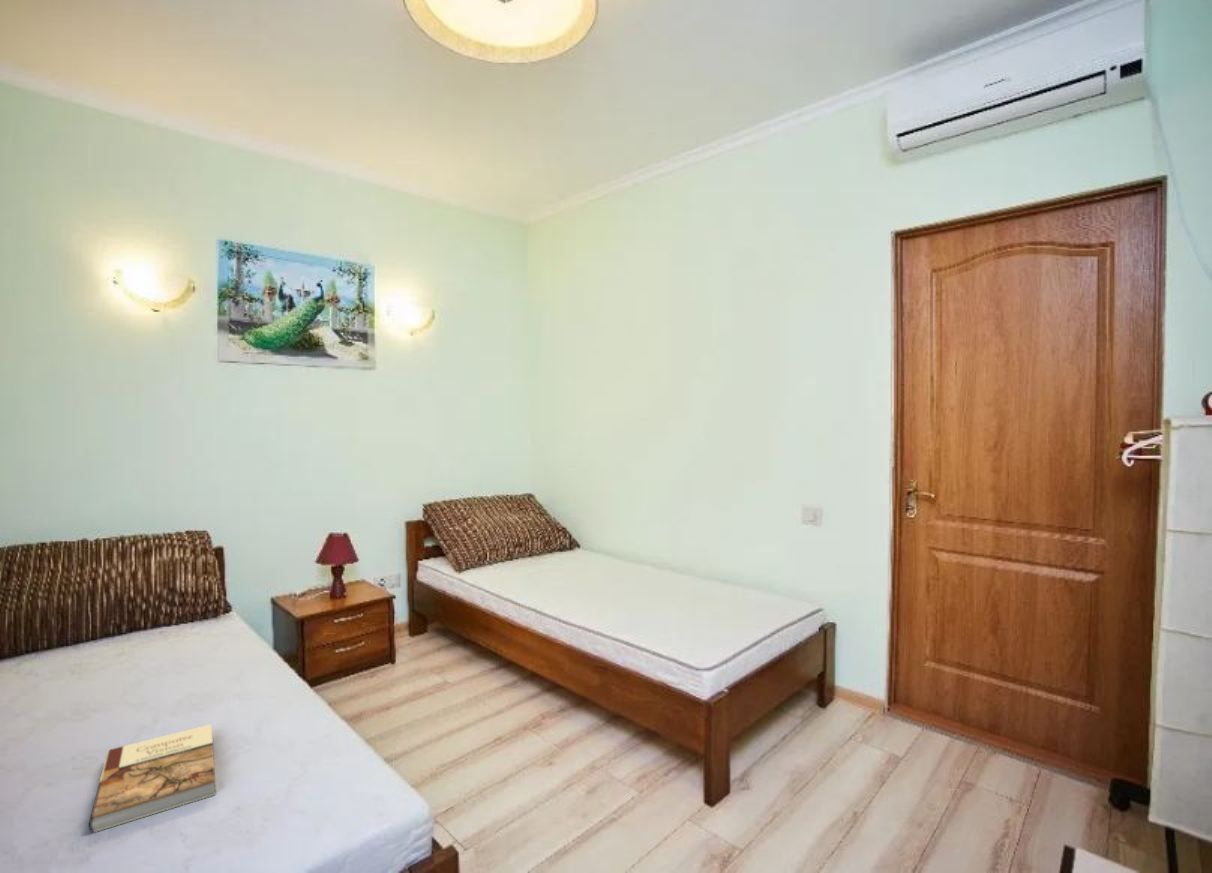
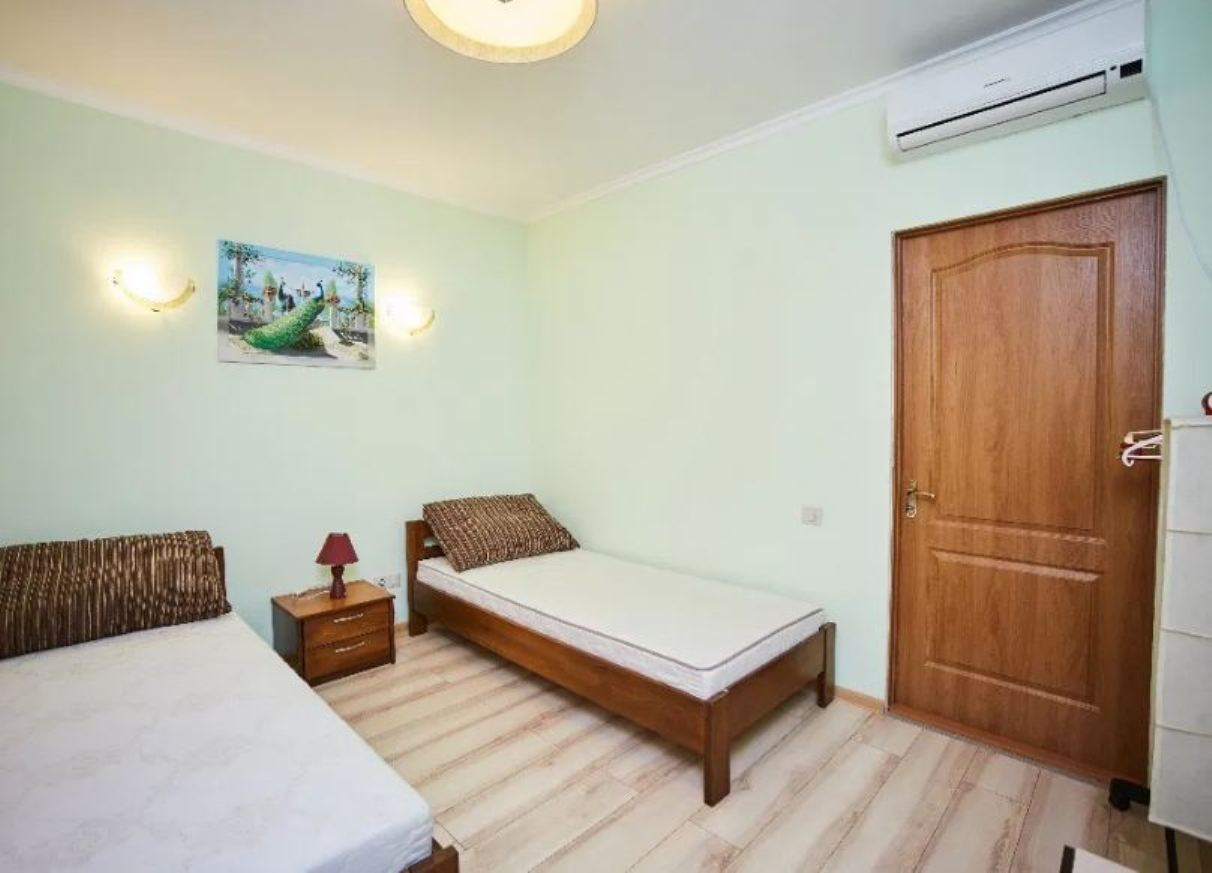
- book (158, 771)
